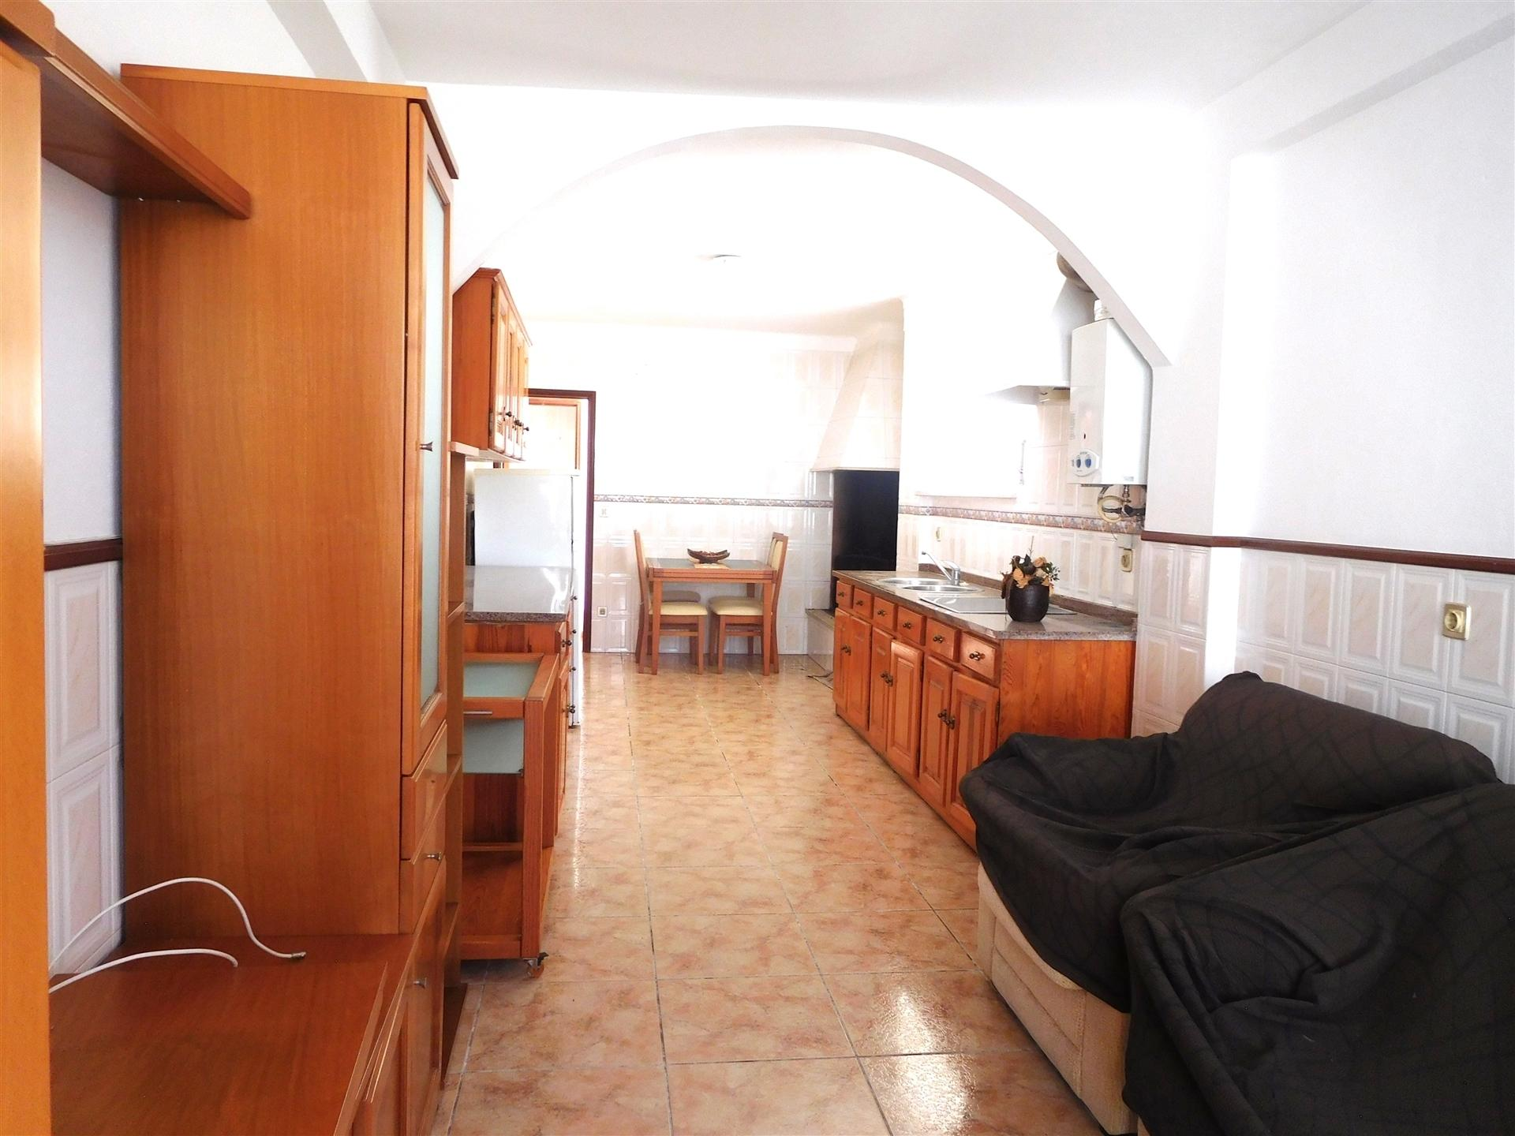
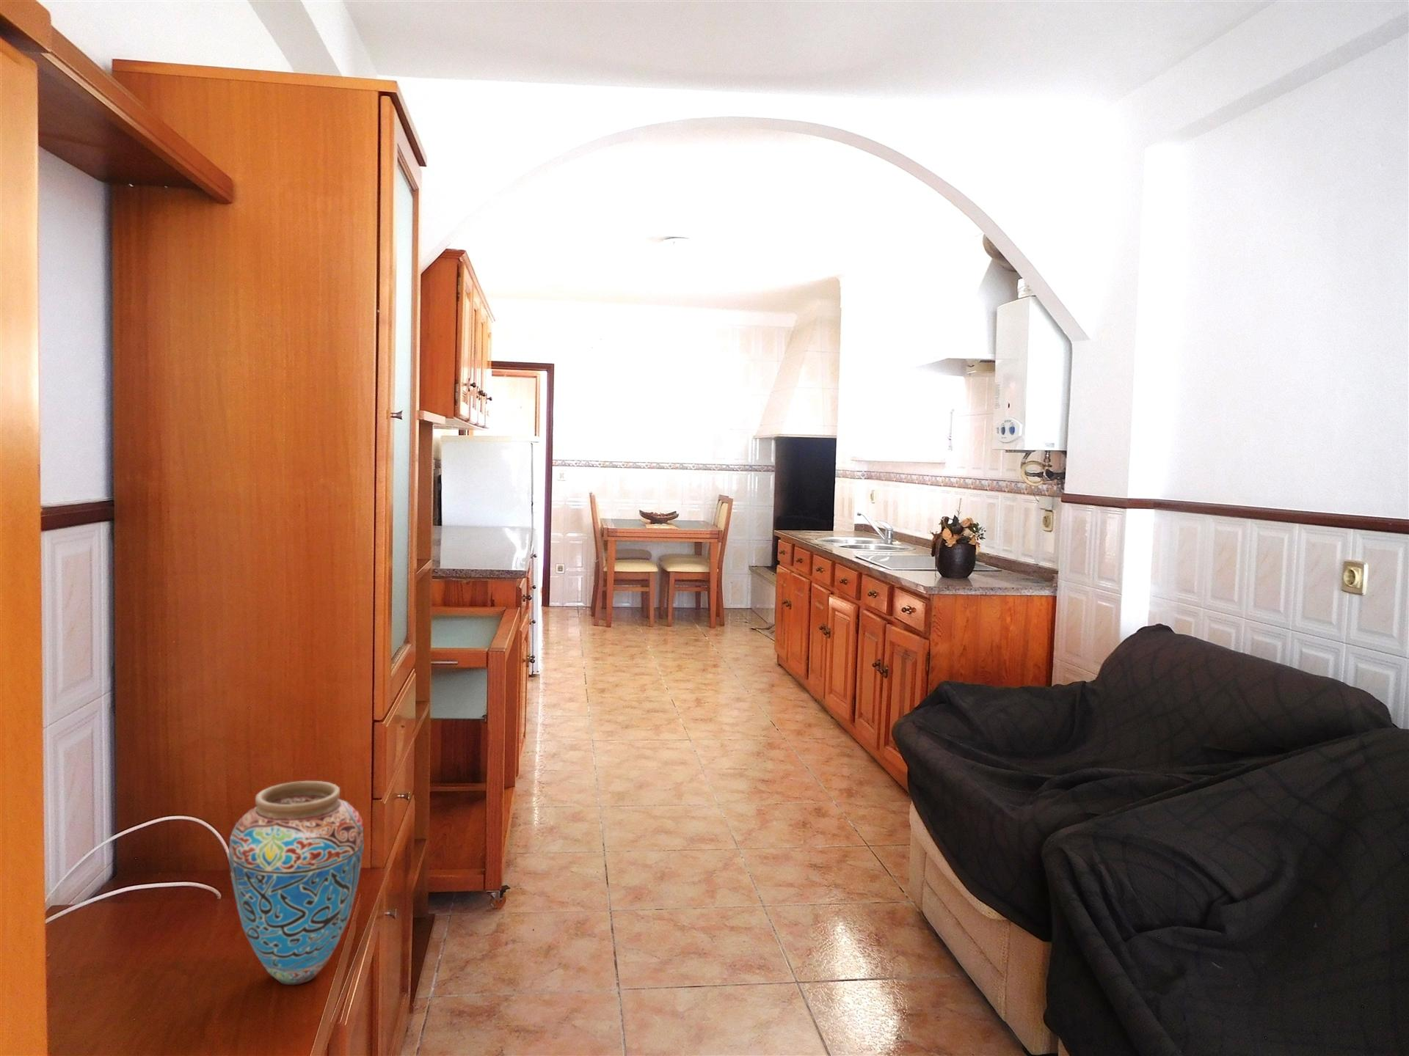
+ vase (298, 884)
